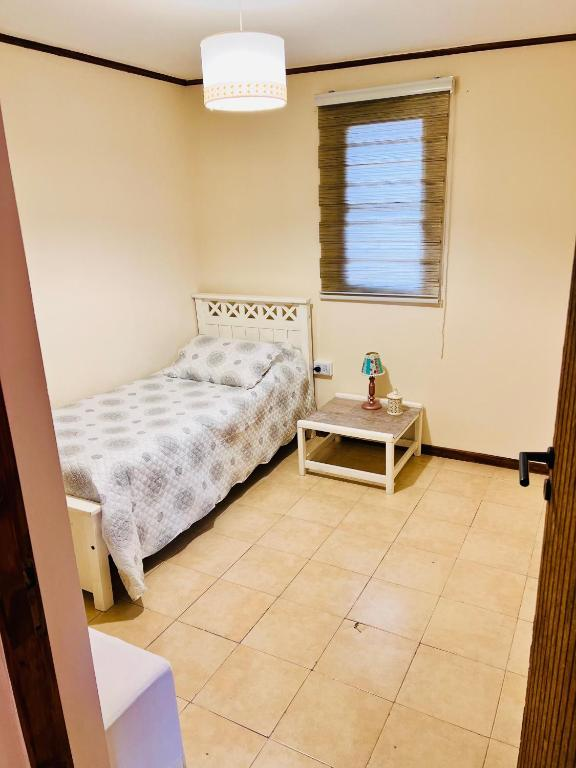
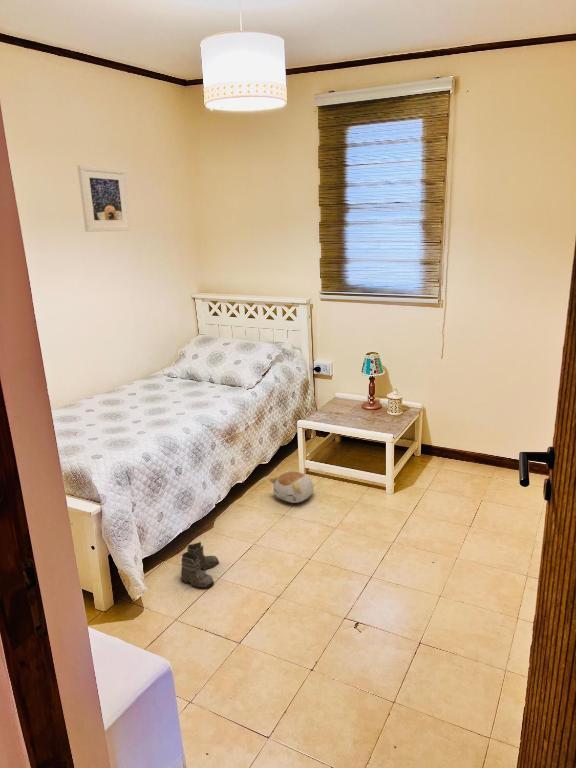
+ boots (199, 563)
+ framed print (105, 199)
+ plush toy (296, 484)
